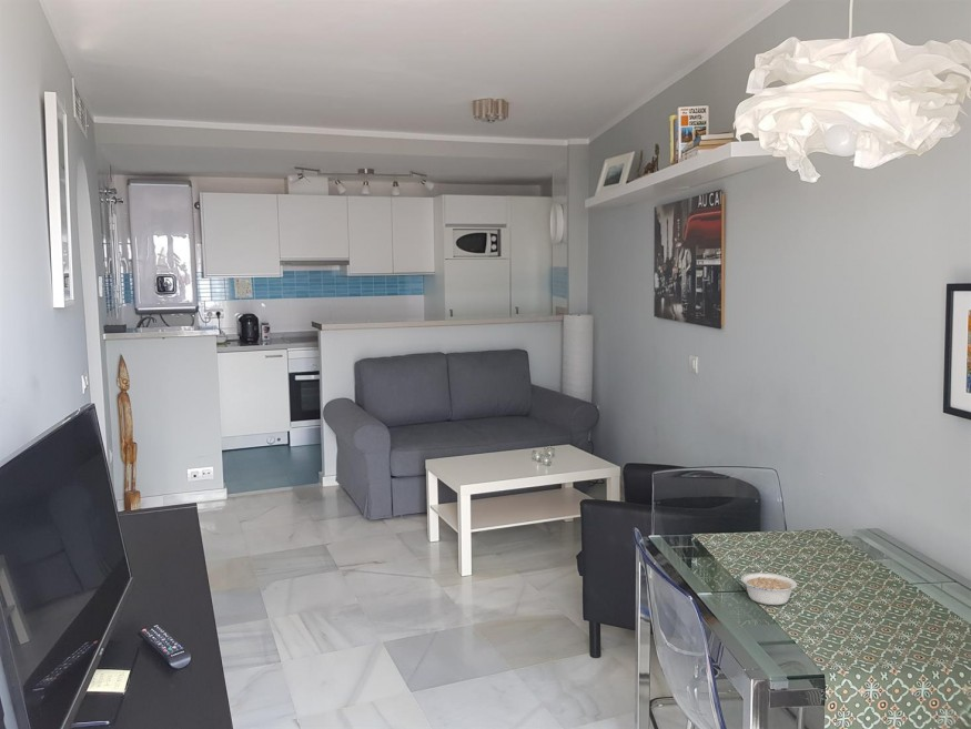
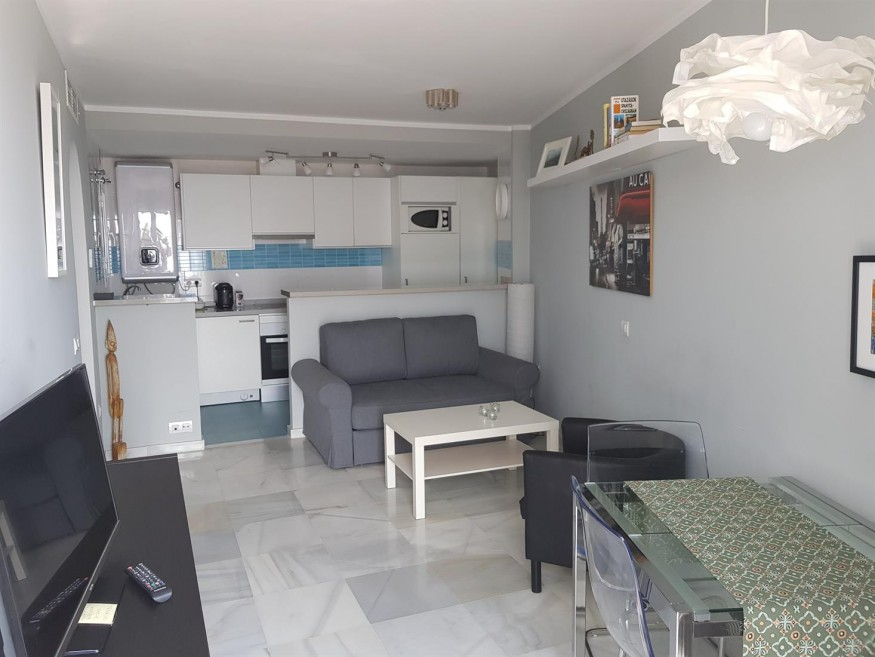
- legume (770, 588)
